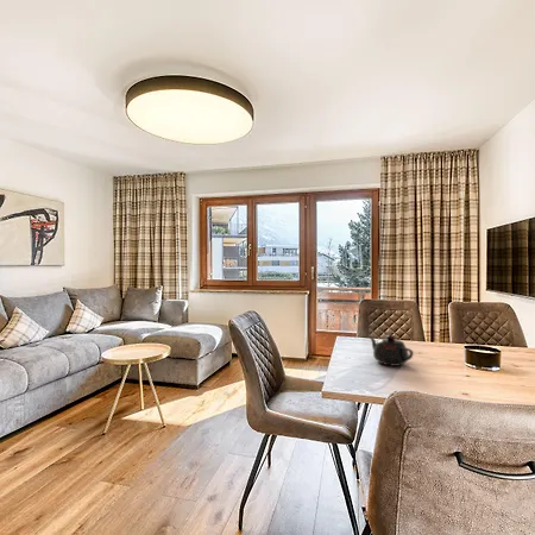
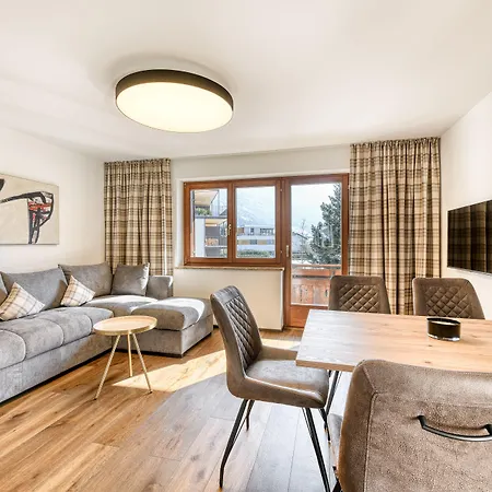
- teapot (389, 348)
